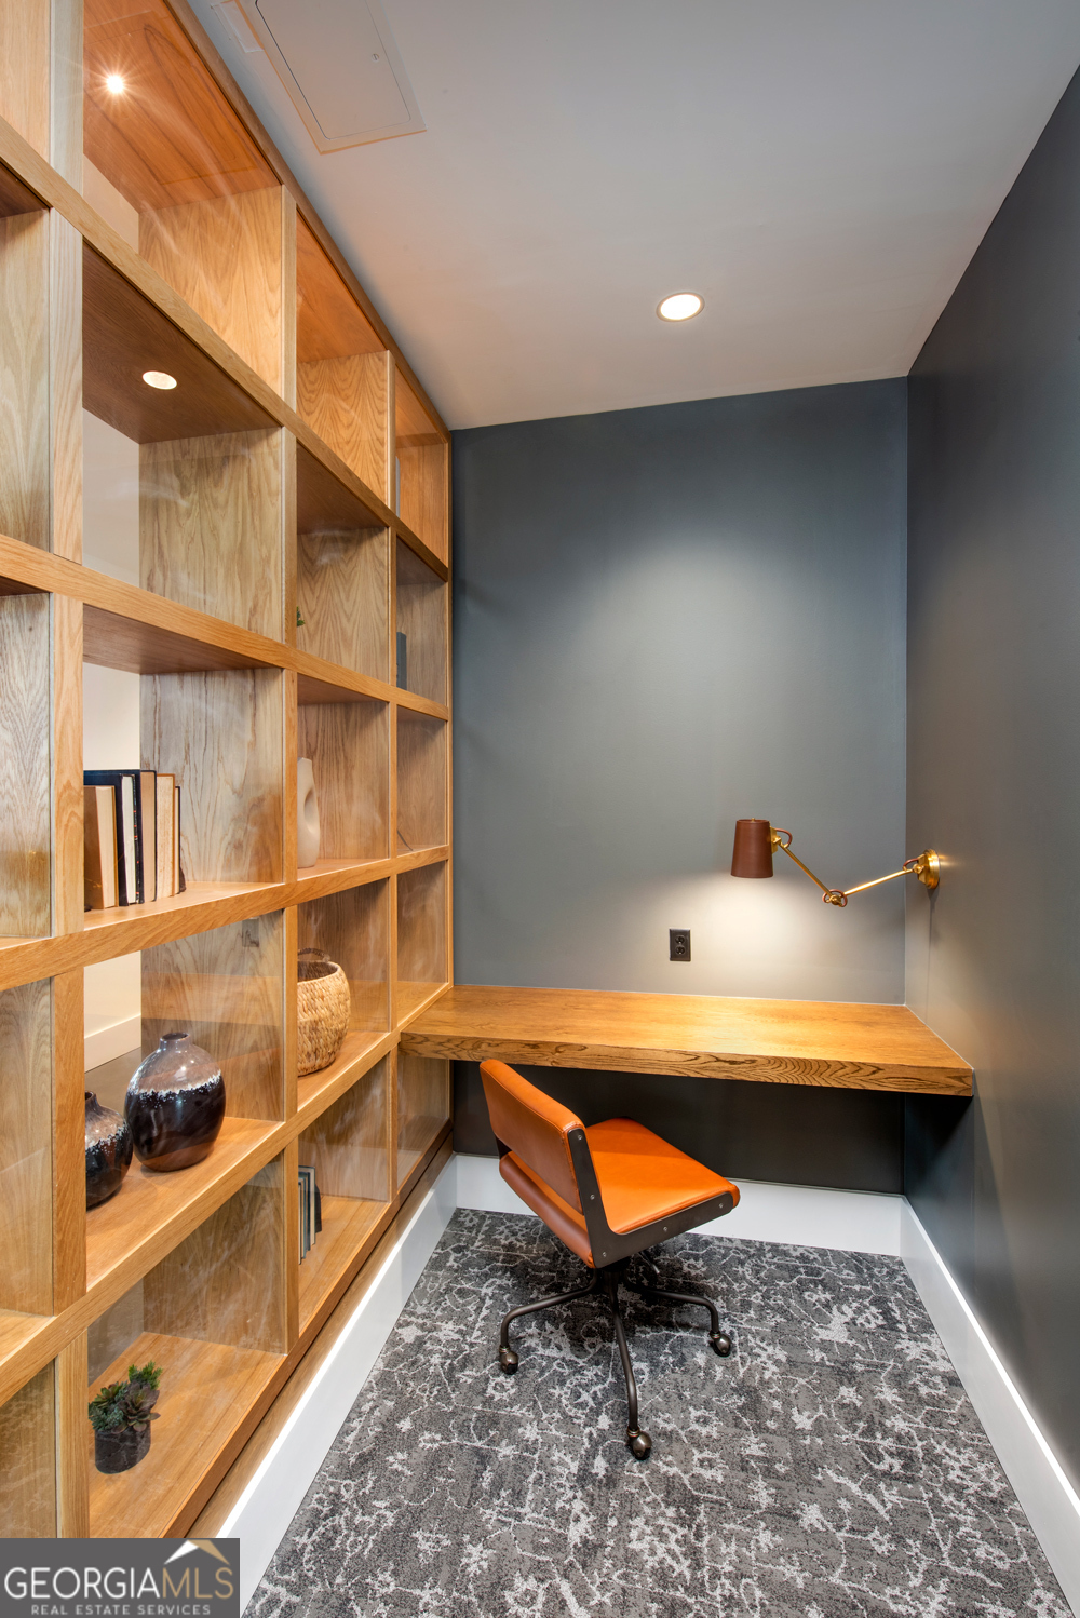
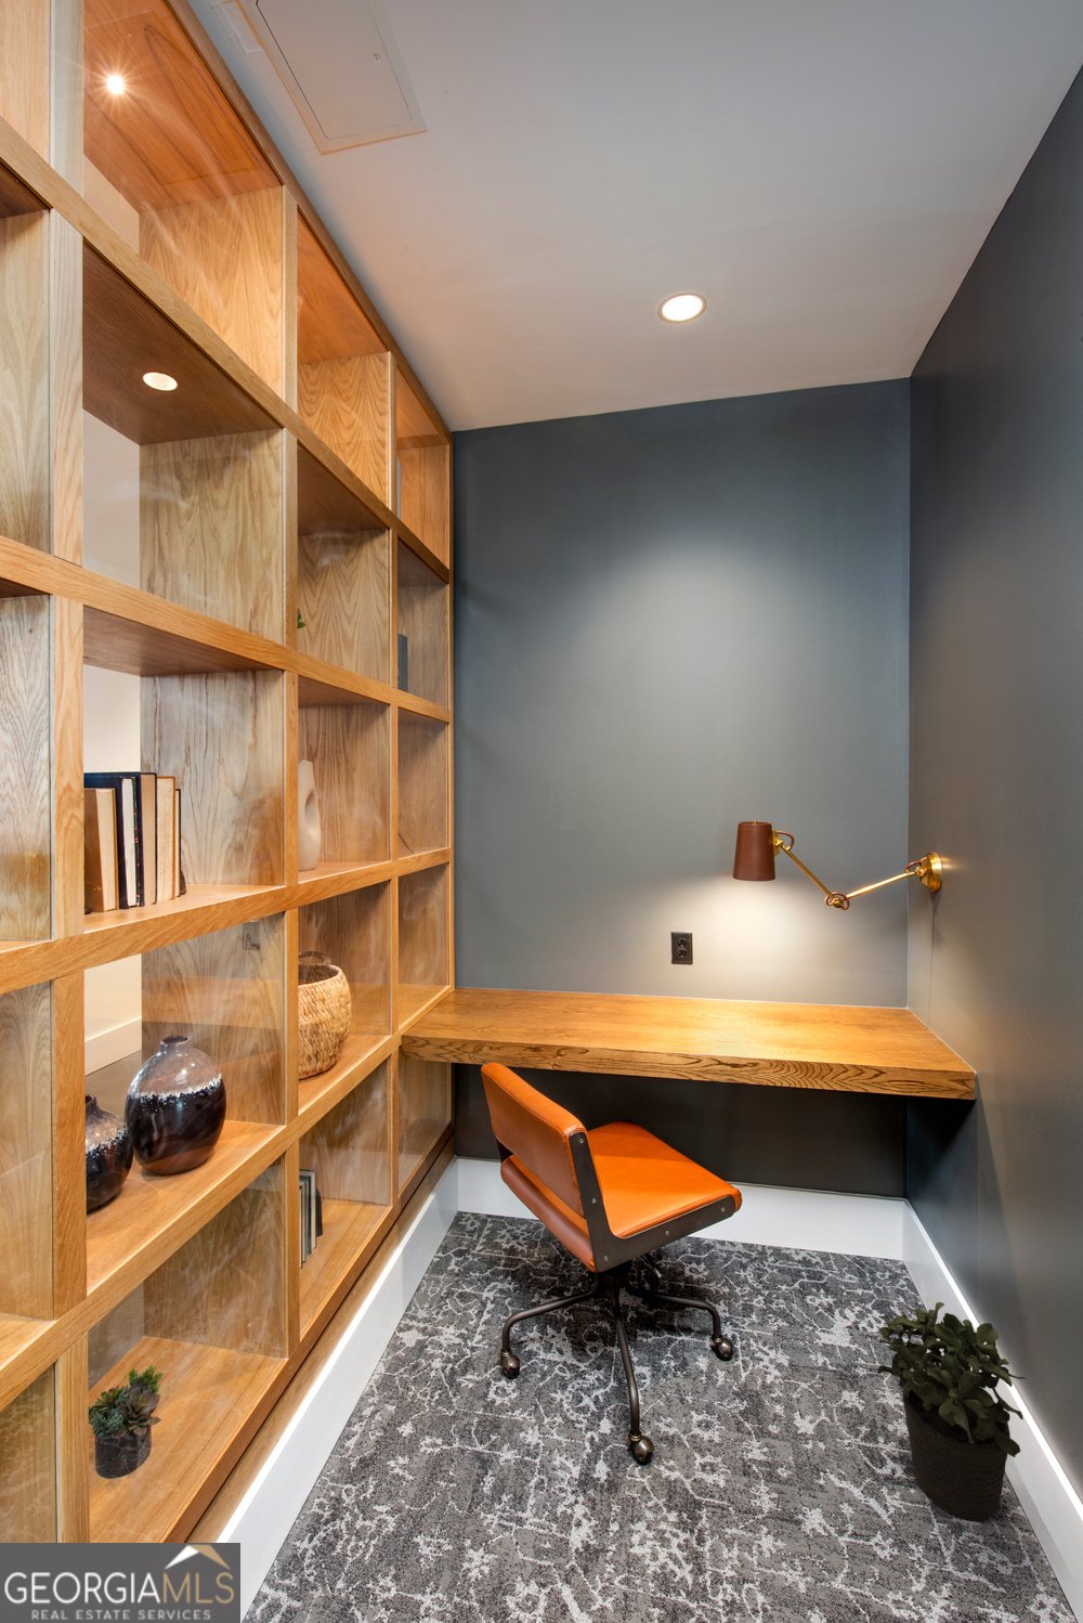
+ potted plant (955, 1402)
